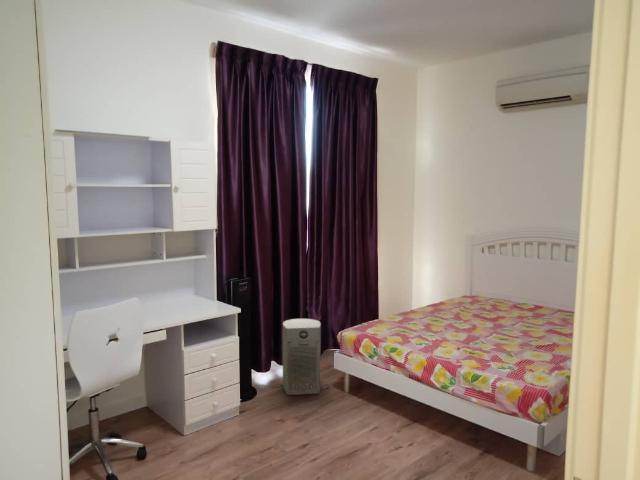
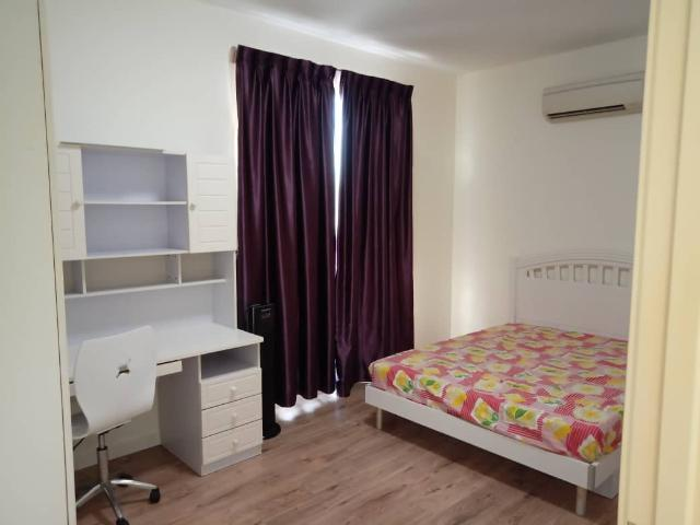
- fan (301, 354)
